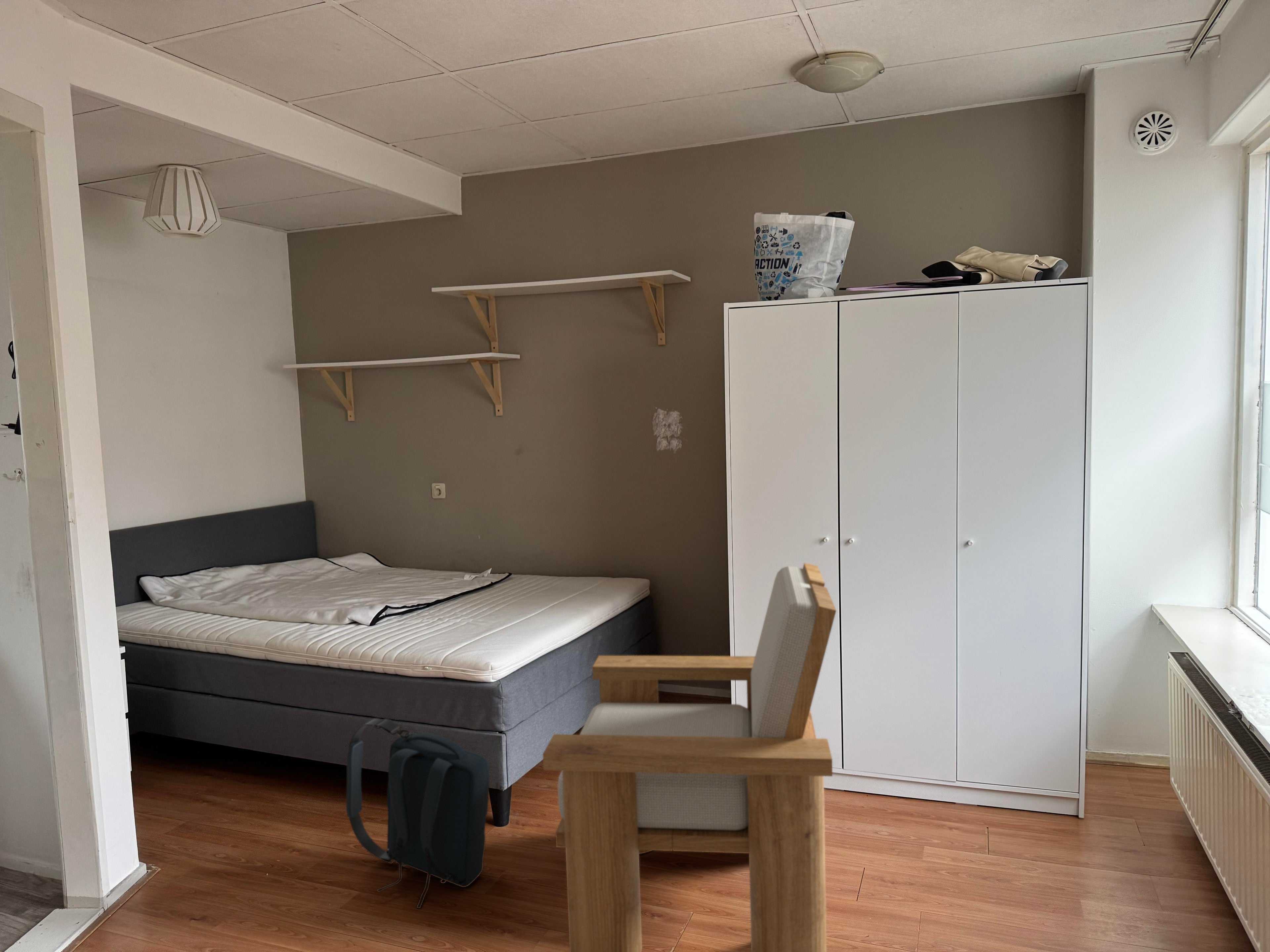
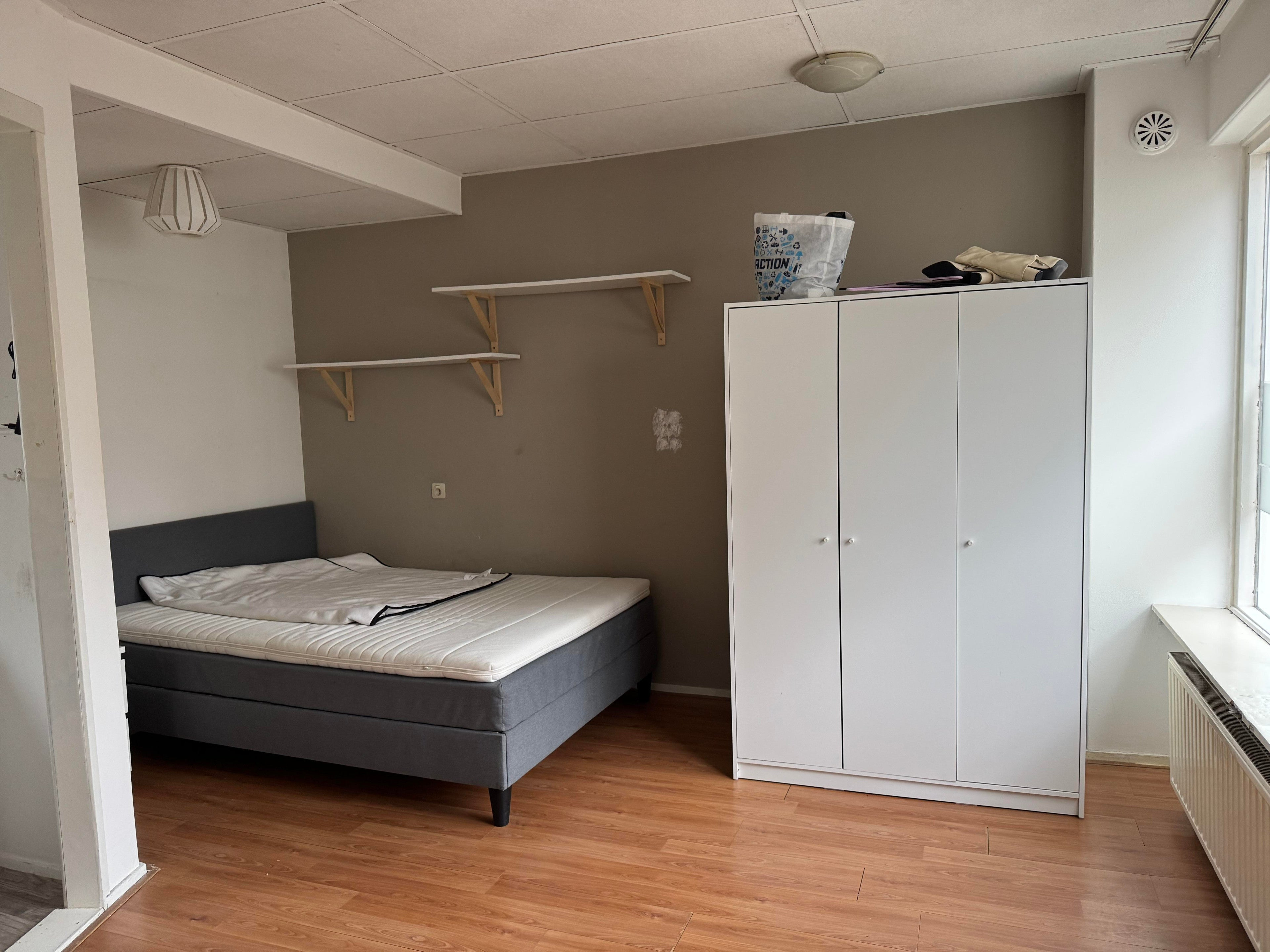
- backpack (409, 803)
- armchair (699, 739)
